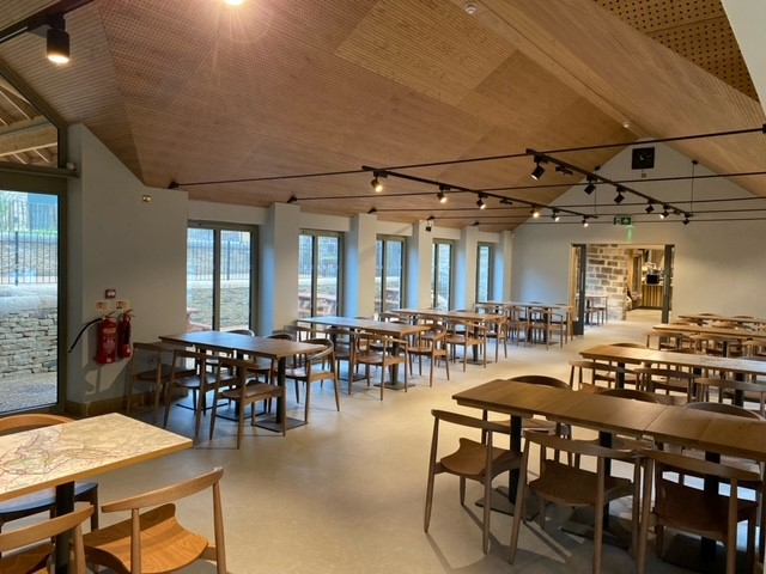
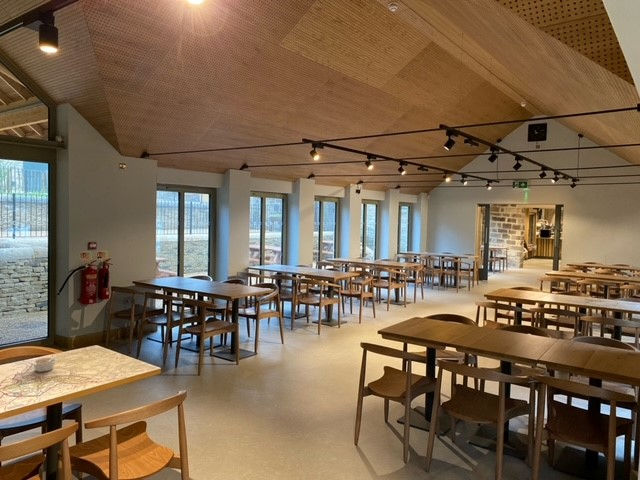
+ legume (44, 363)
